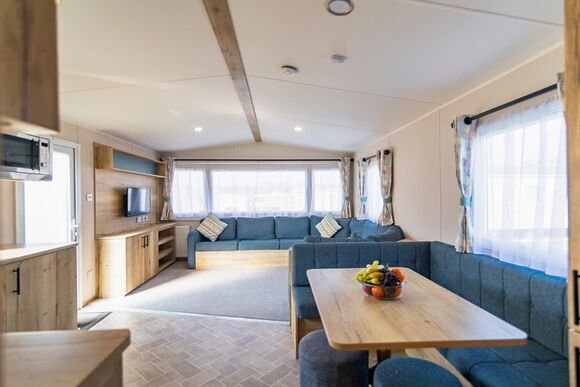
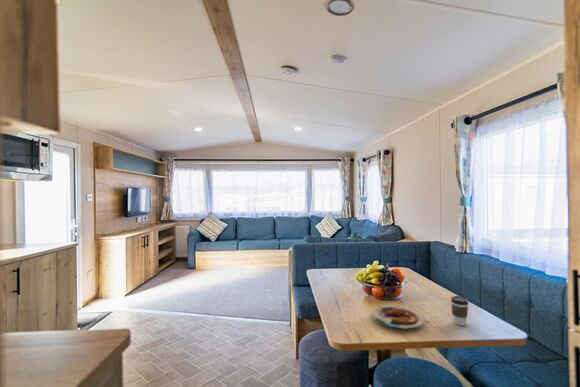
+ plate (396, 316)
+ coffee cup (459, 310)
